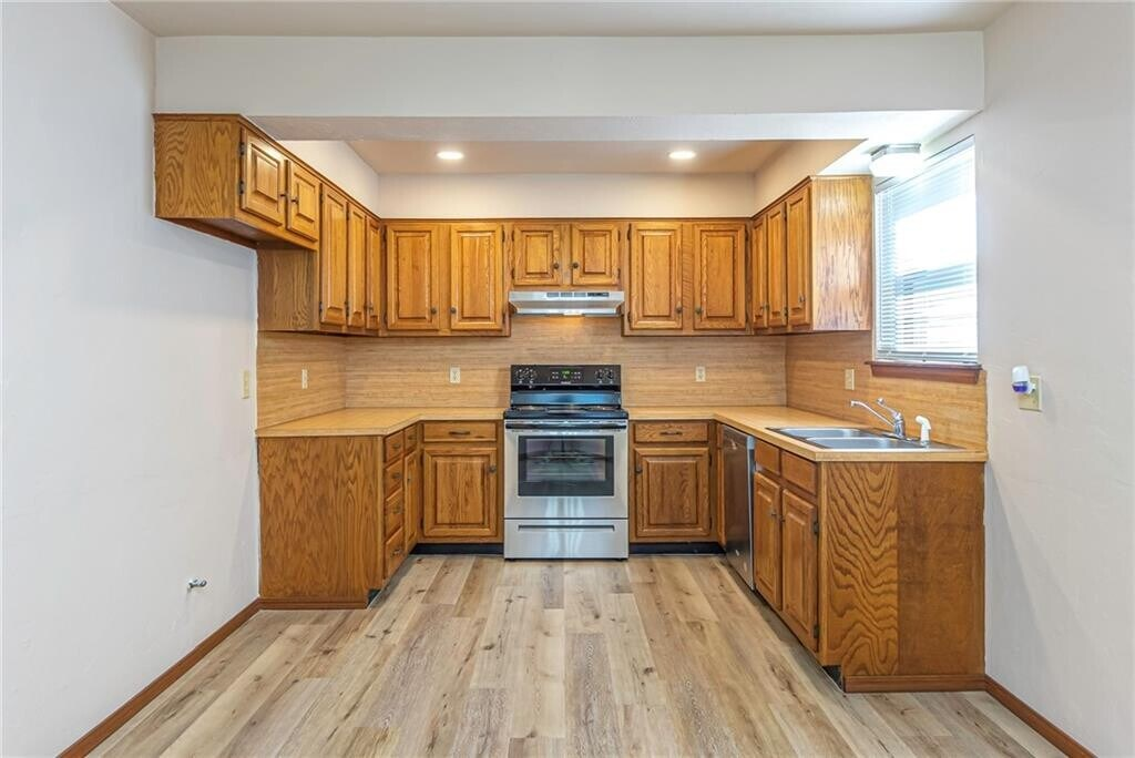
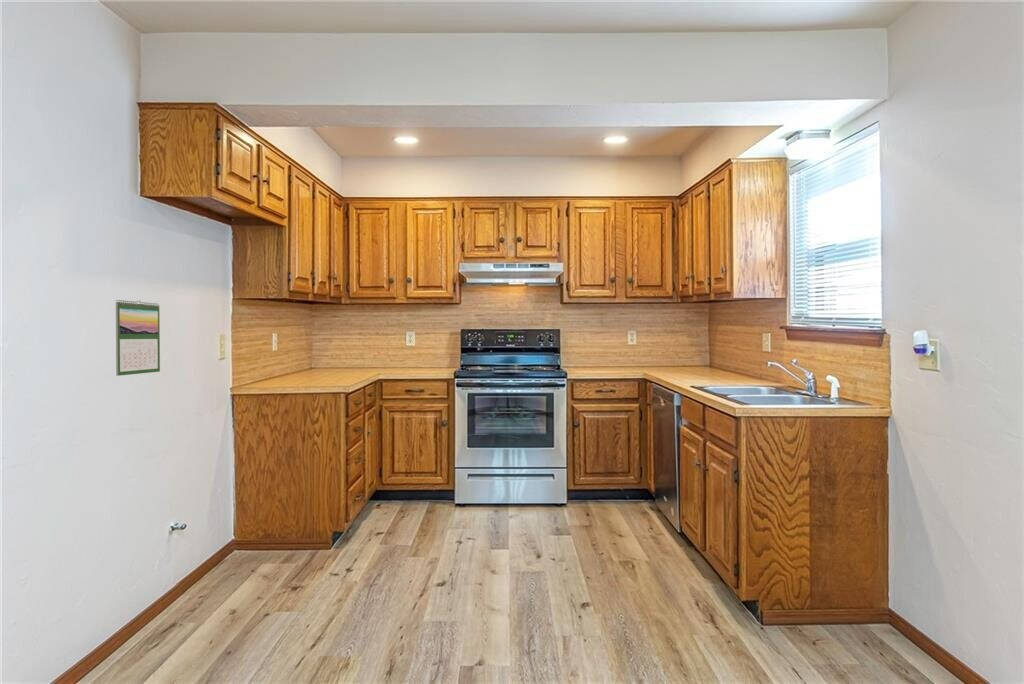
+ calendar (139, 337)
